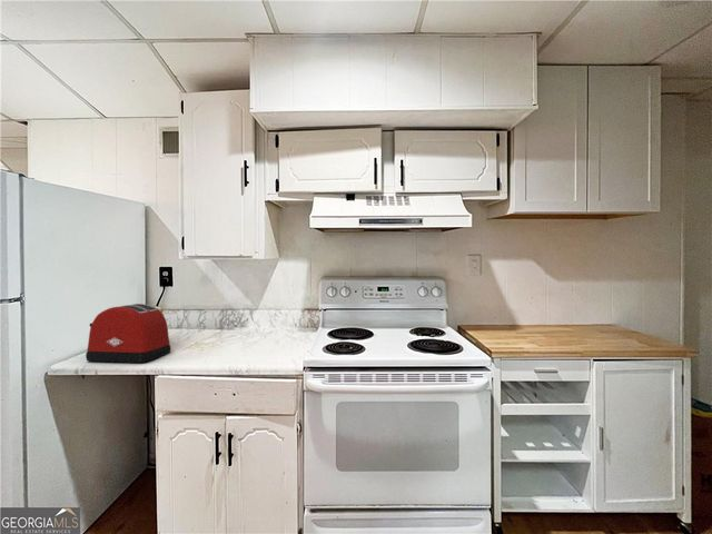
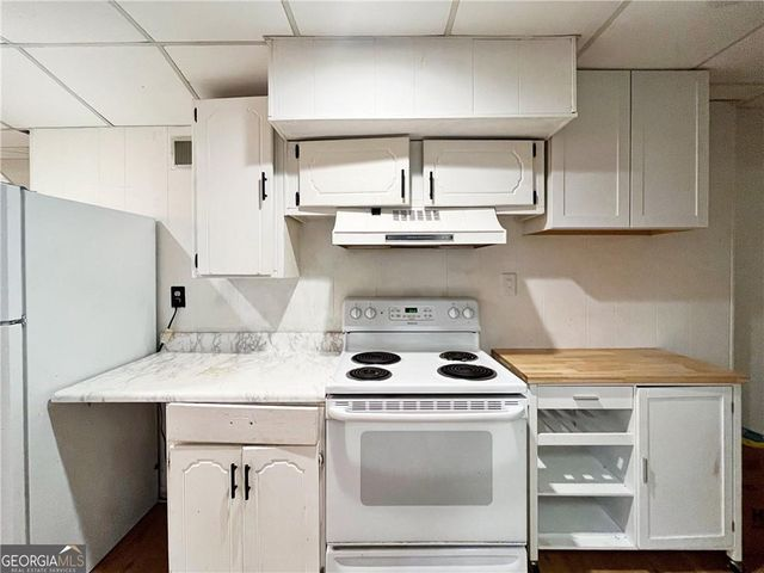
- toaster (128, 330)
